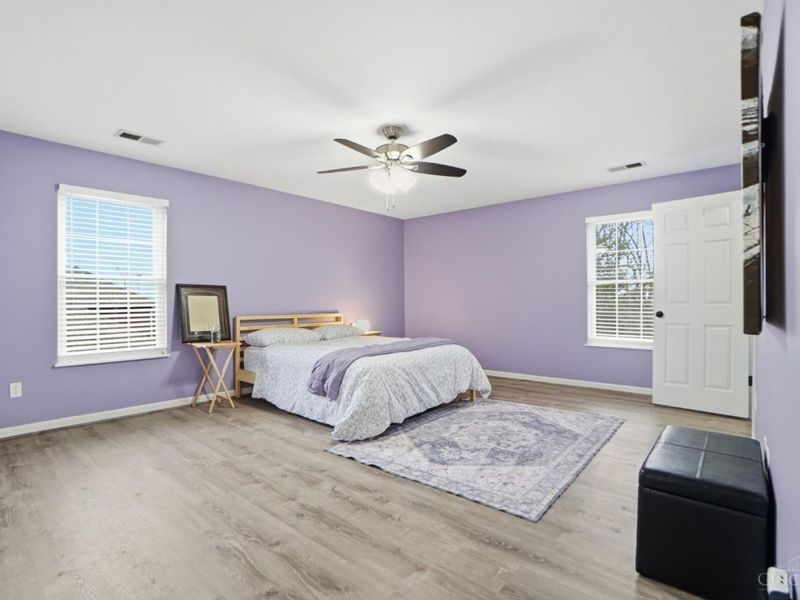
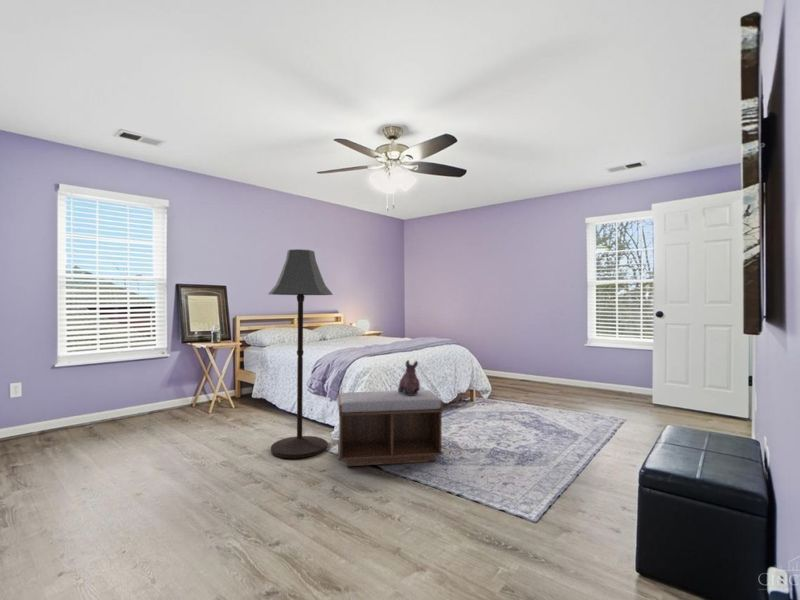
+ plush toy (410, 377)
+ bench (388, 425)
+ floor lamp (300, 349)
